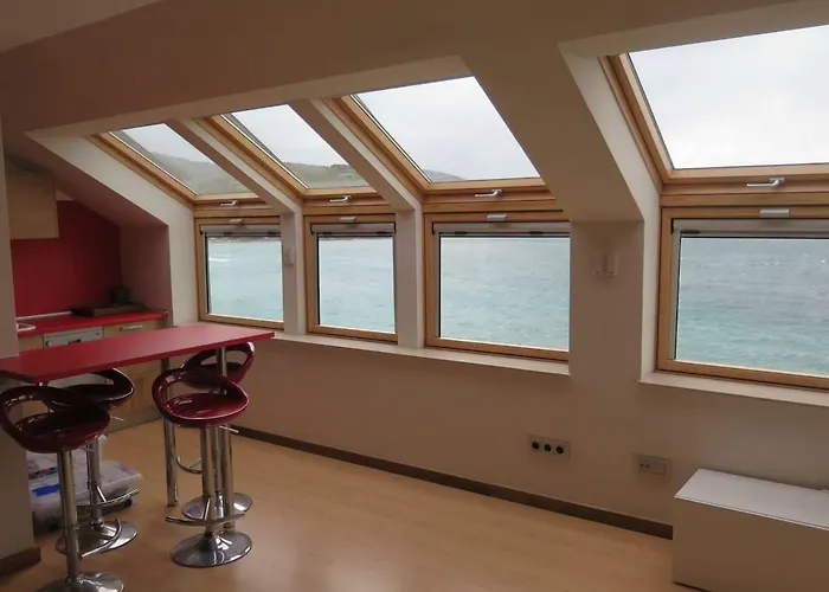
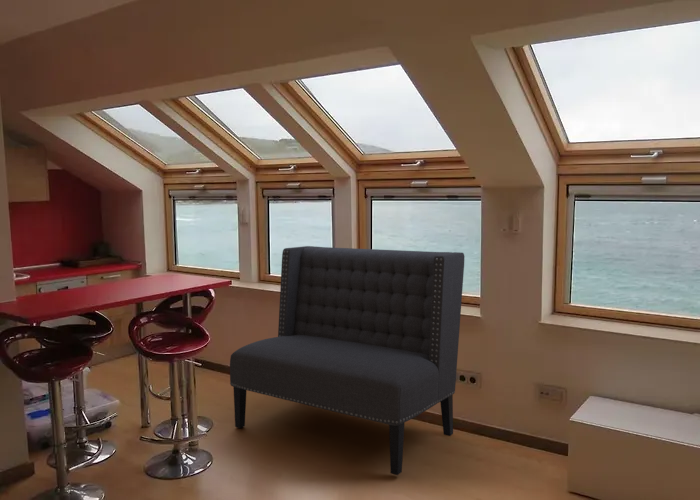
+ sofa (343, 341)
